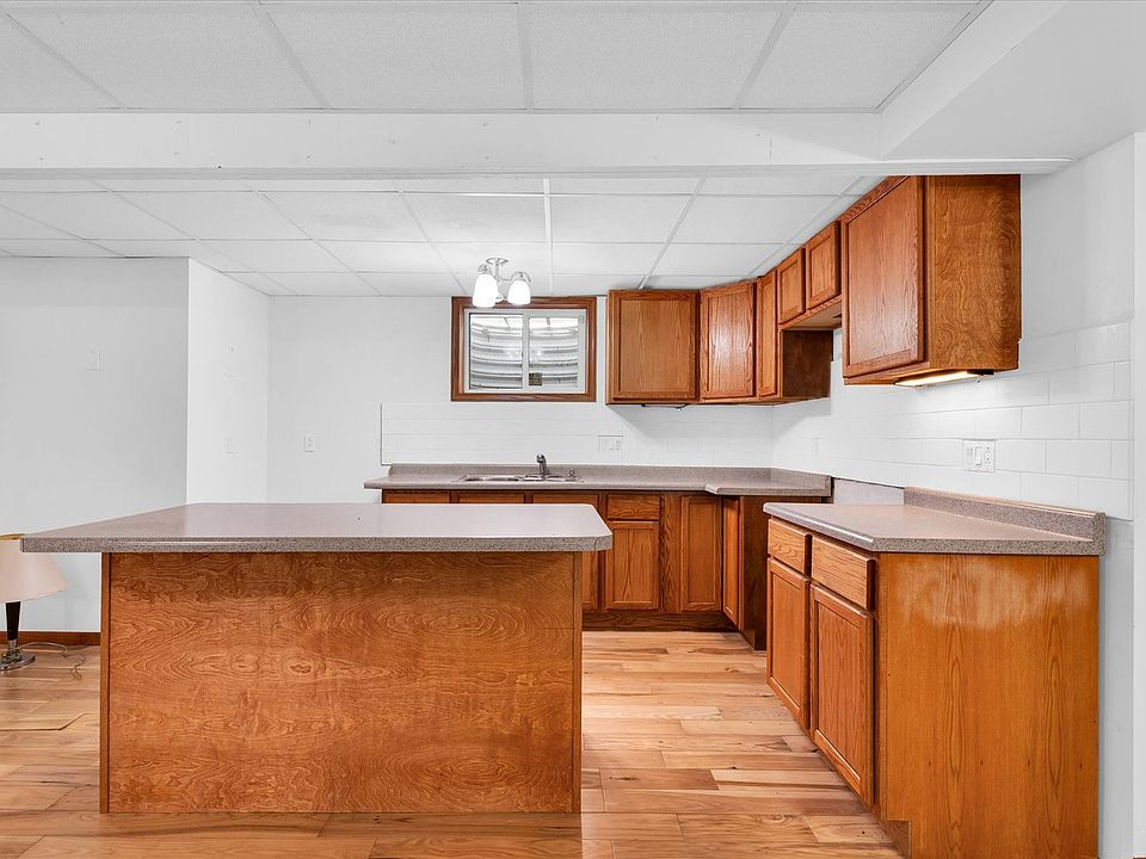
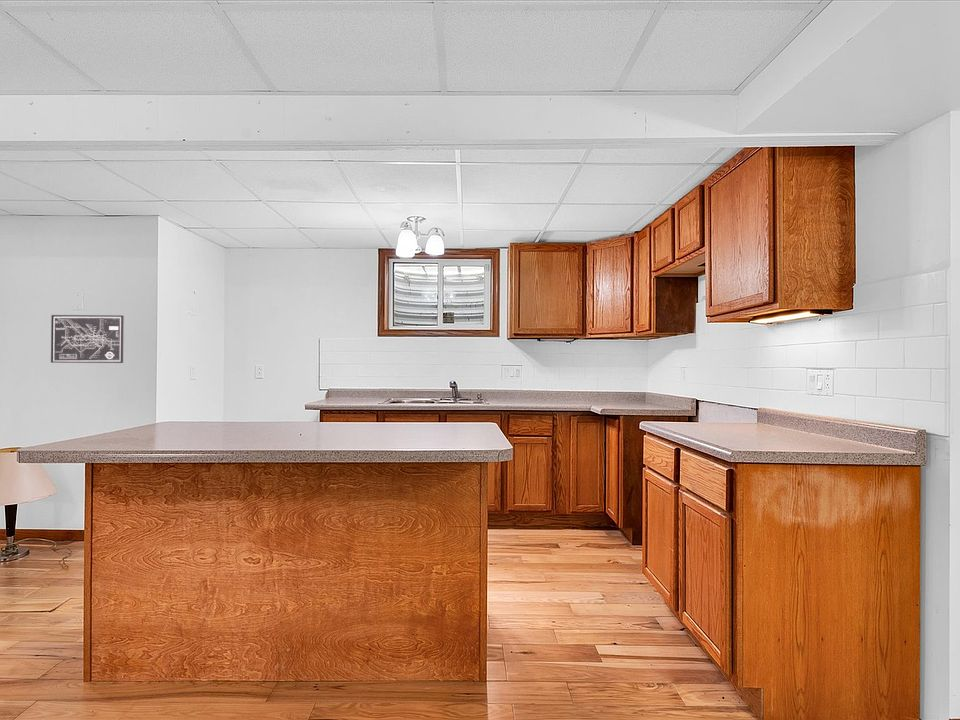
+ wall art (87, 339)
